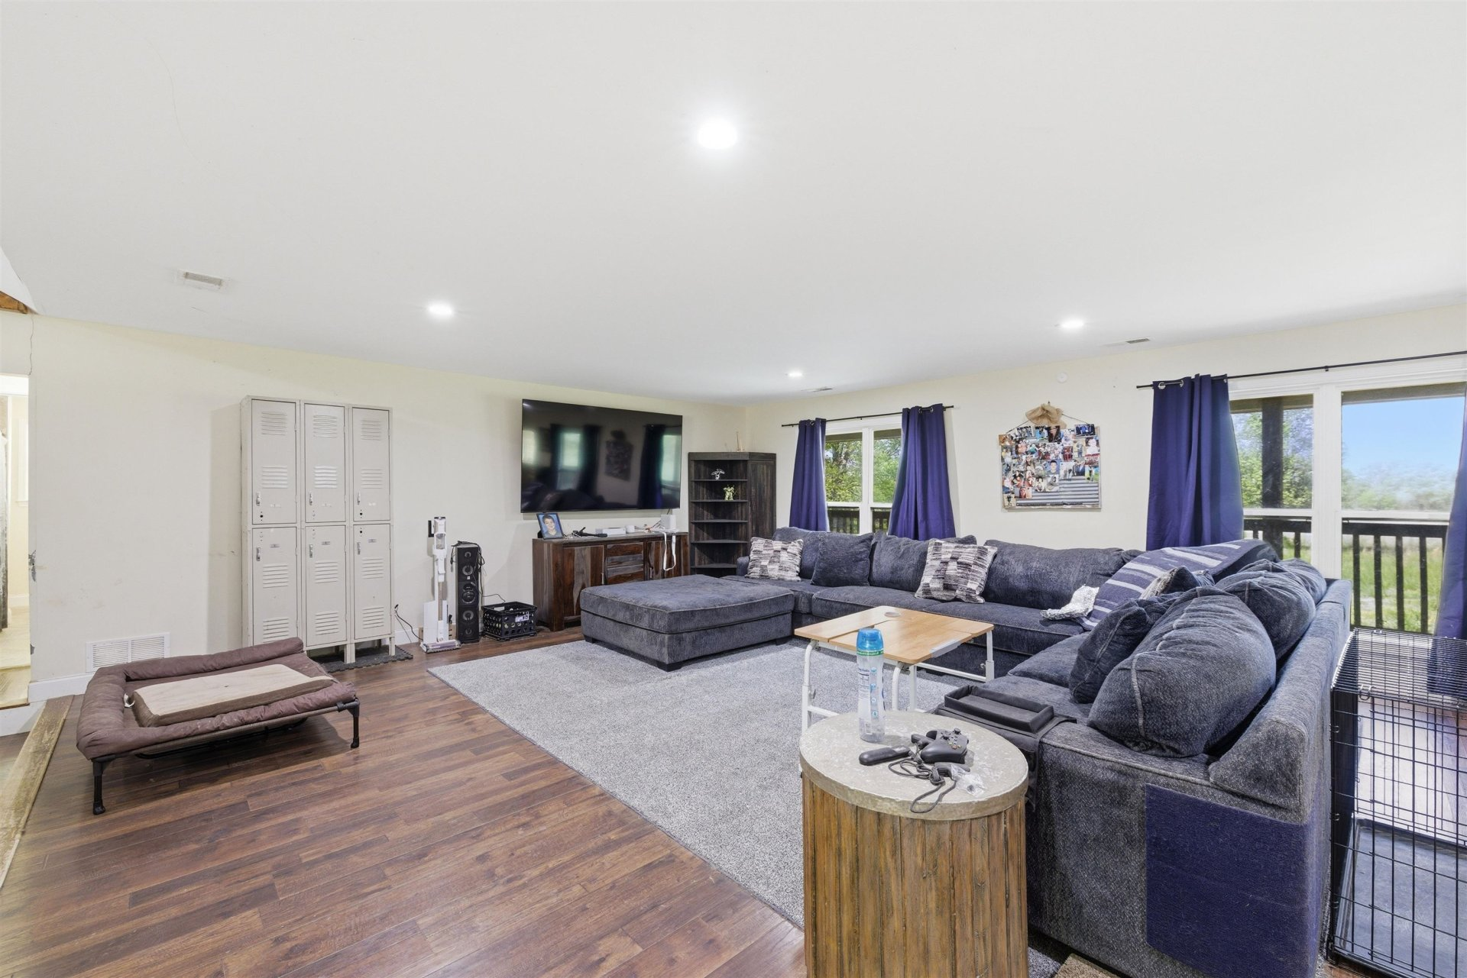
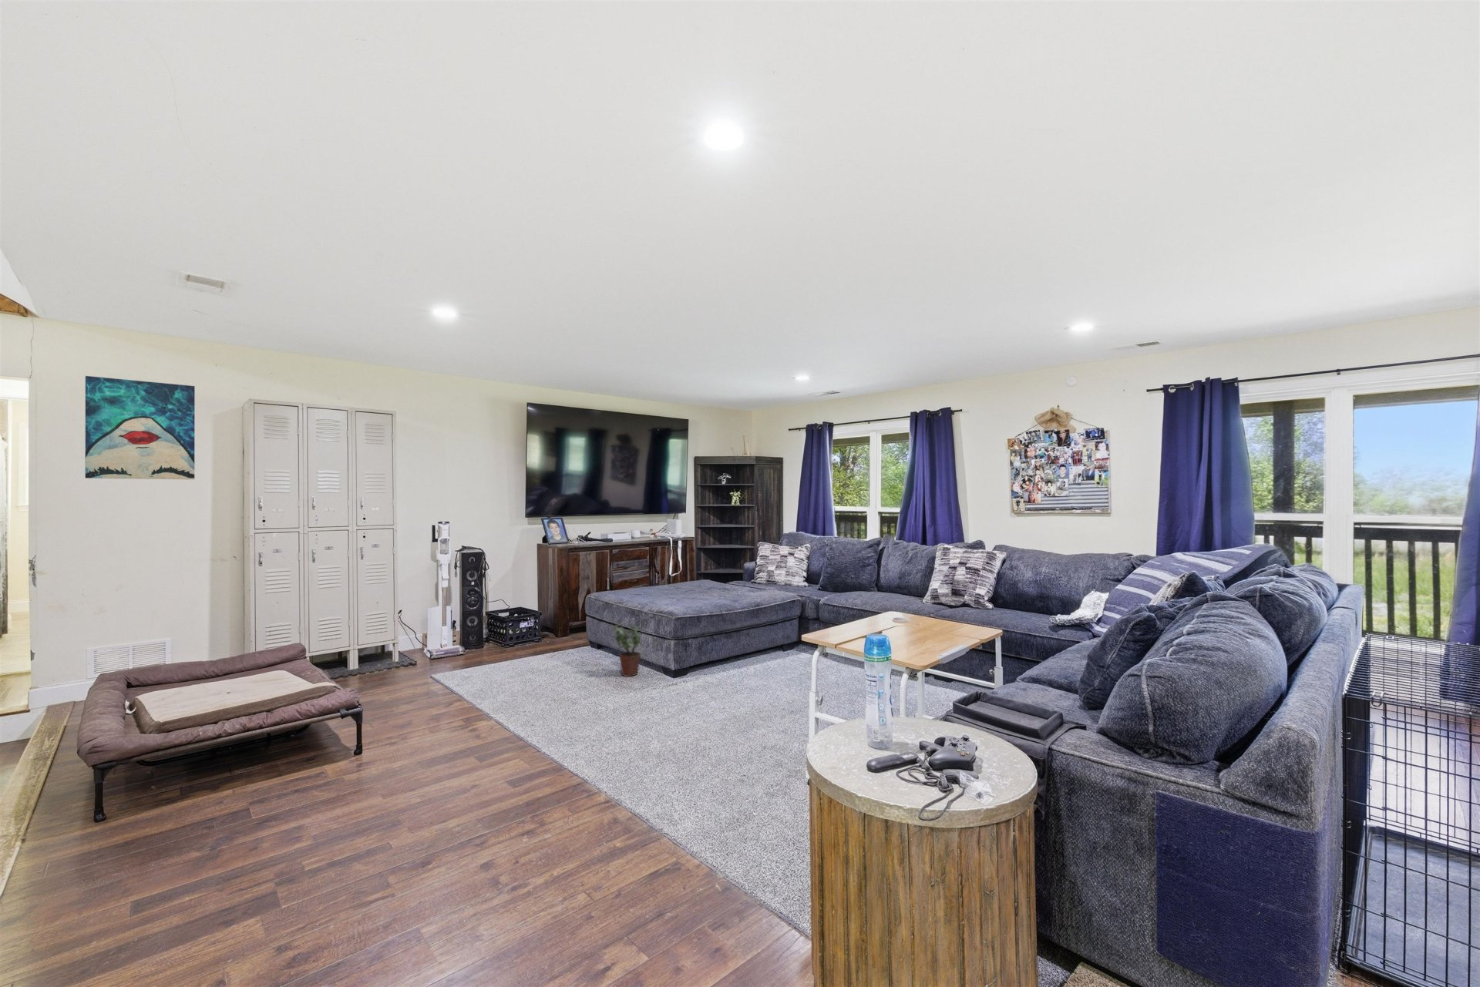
+ potted plant (629, 648)
+ wall art (142, 430)
